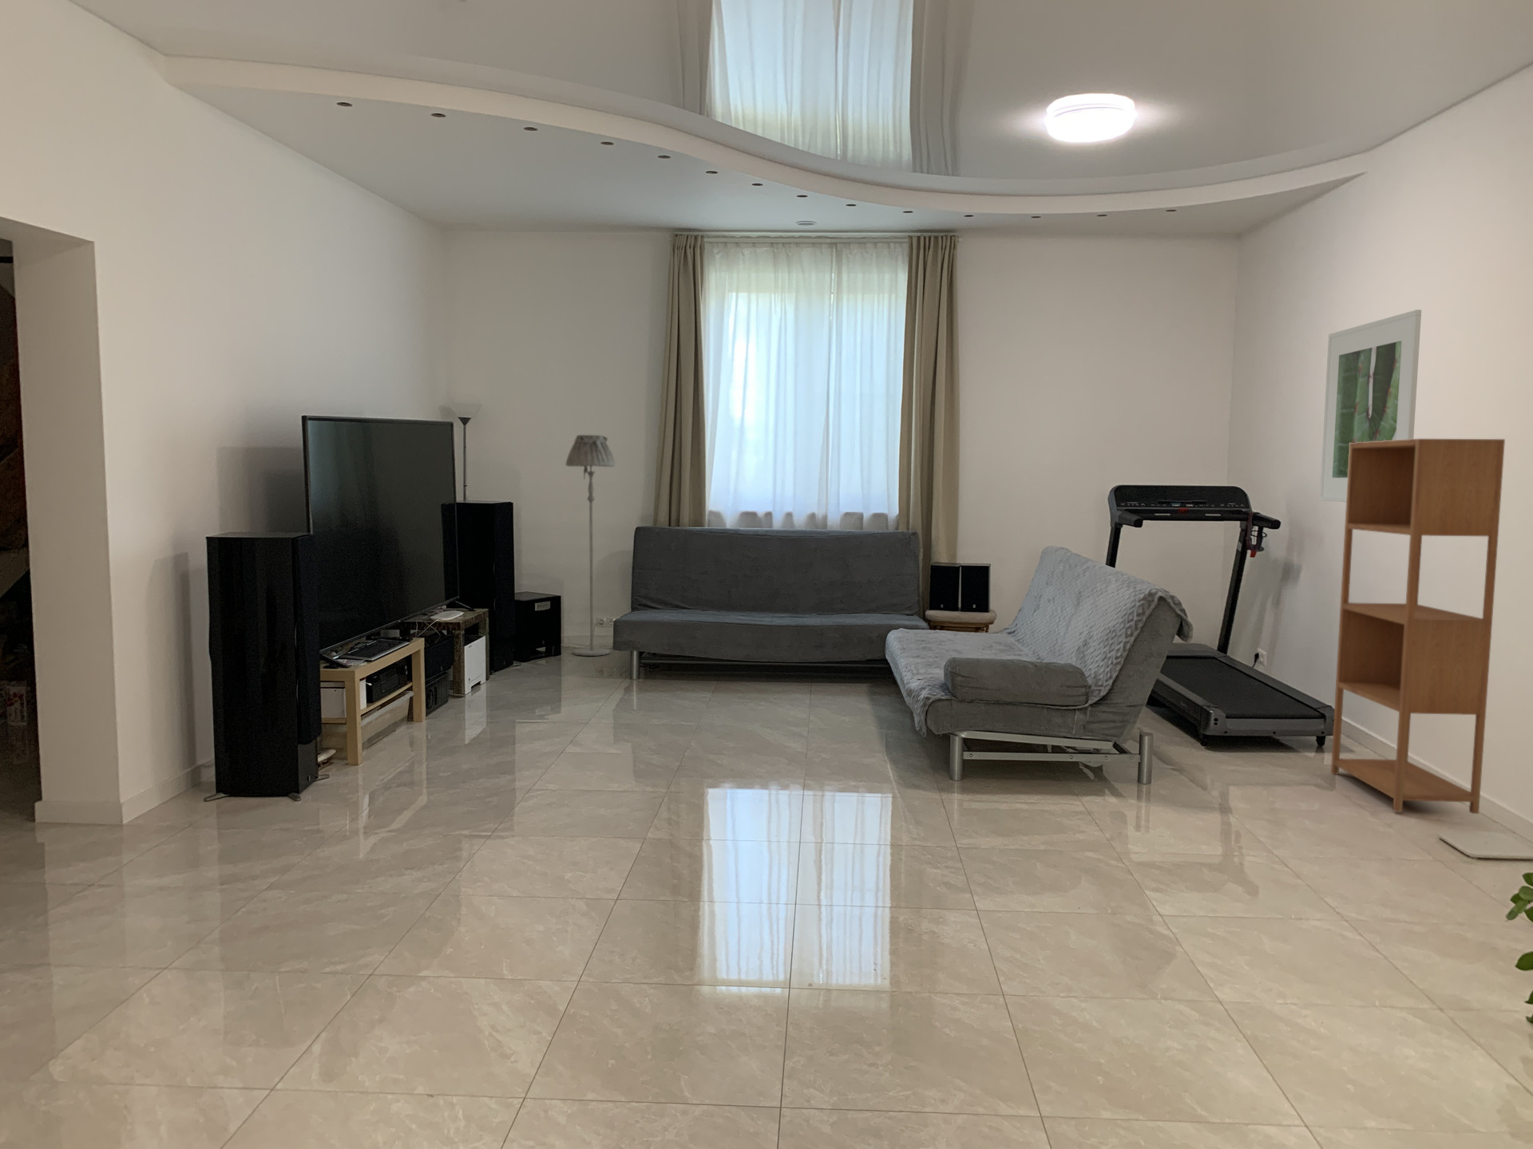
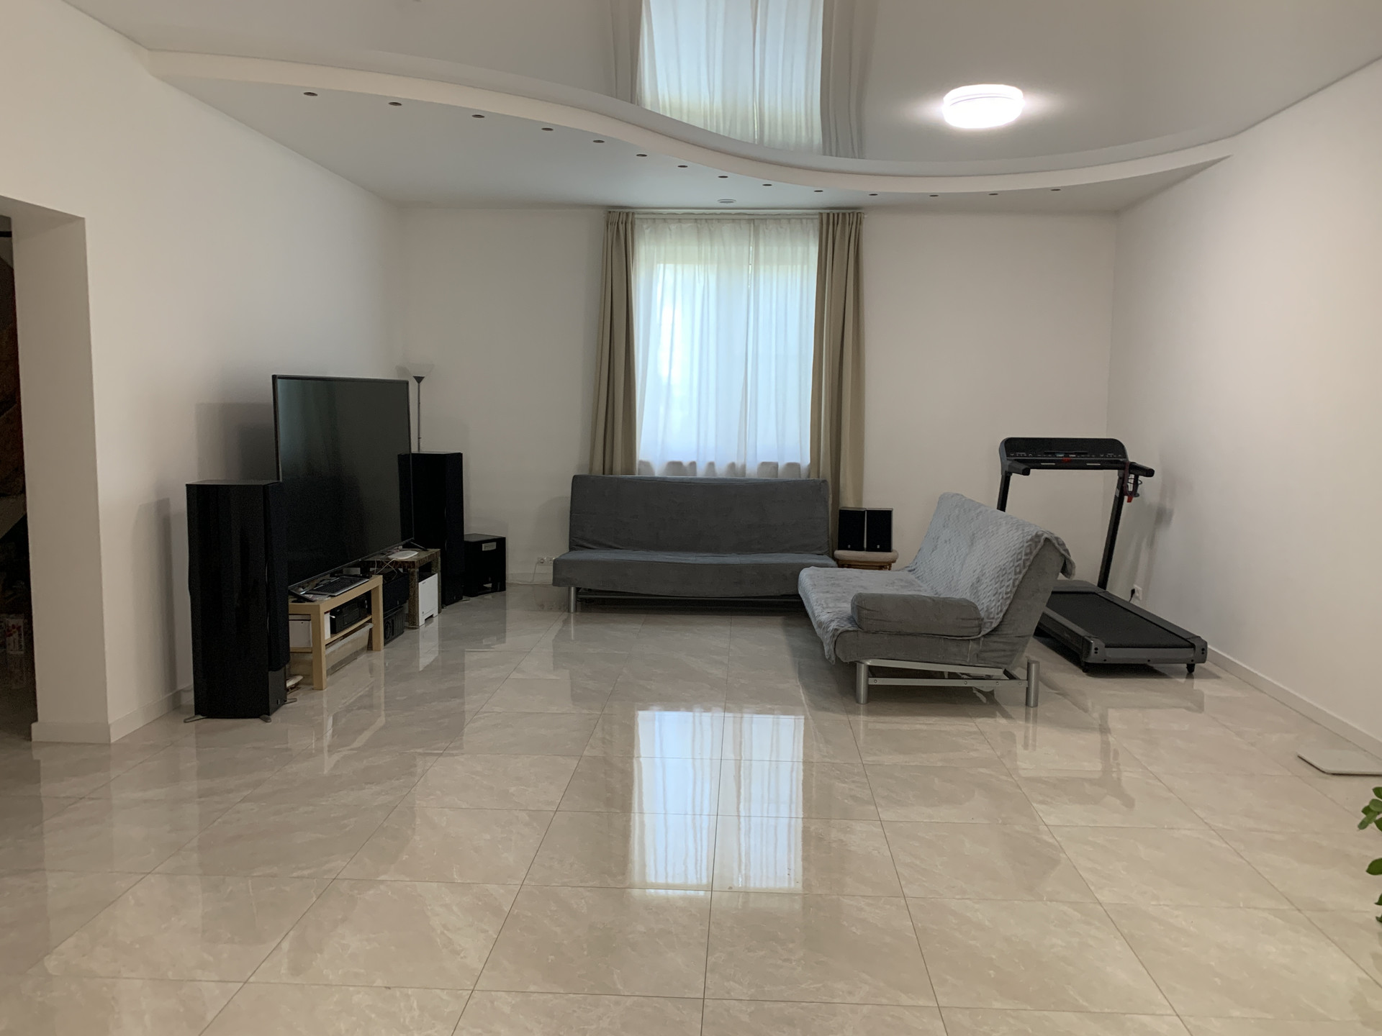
- bookcase (1411, 619)
- floor lamp (590, 544)
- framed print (1365, 413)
